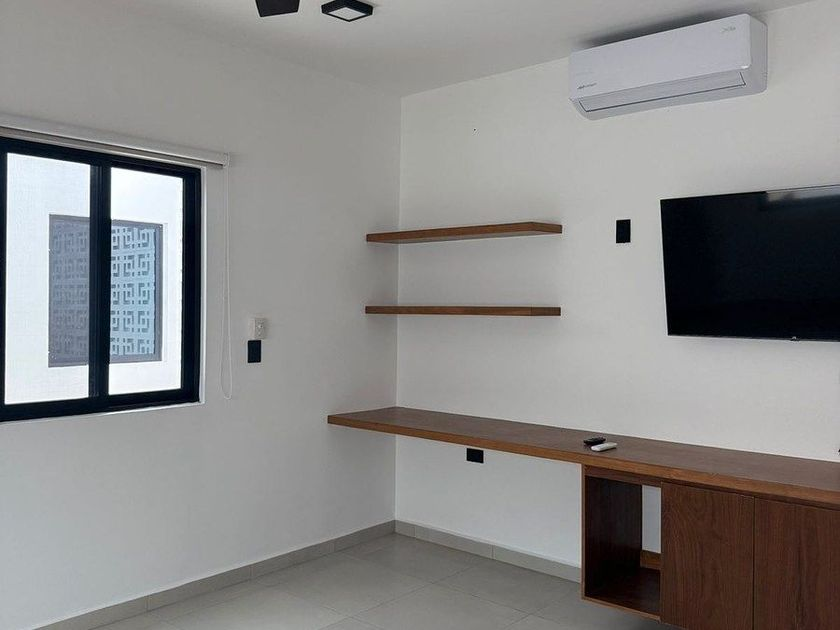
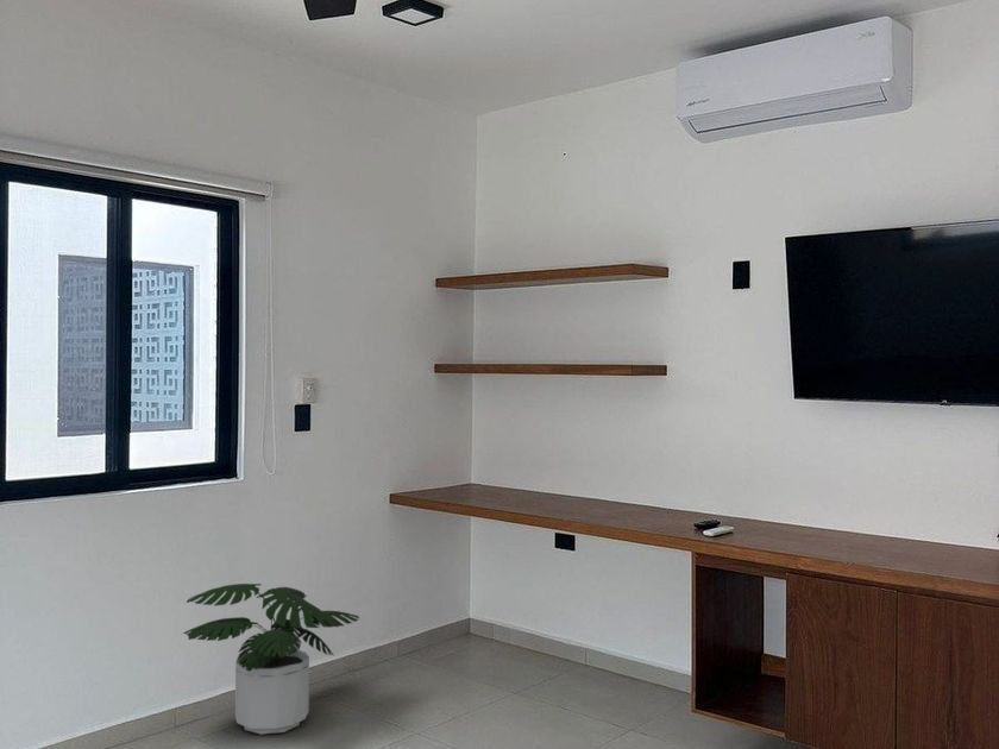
+ potted plant (277, 654)
